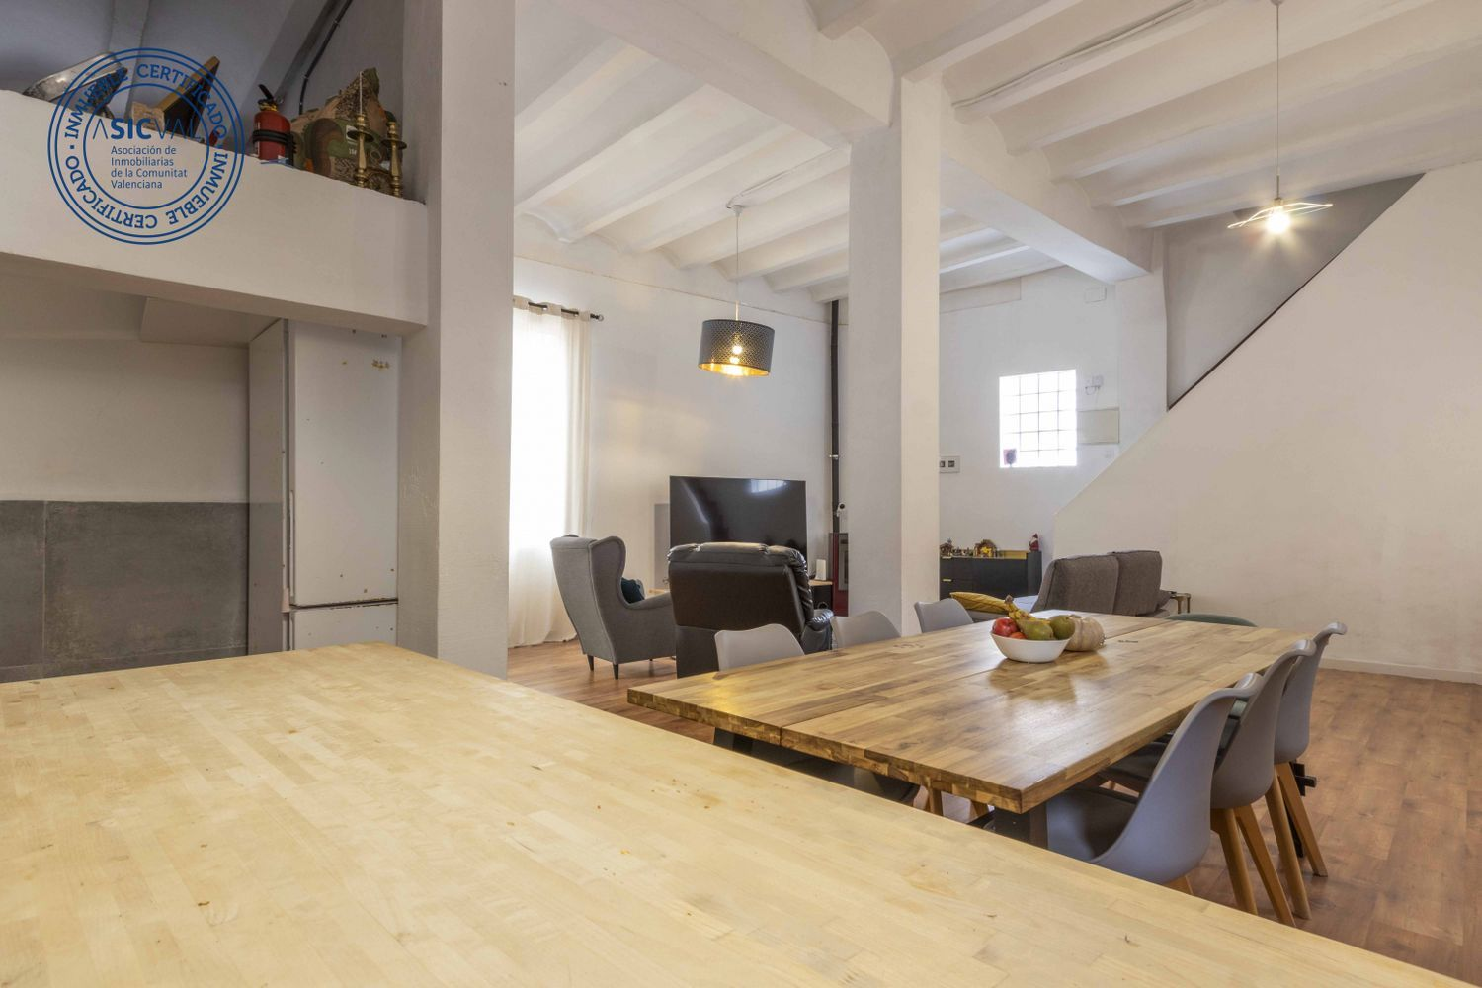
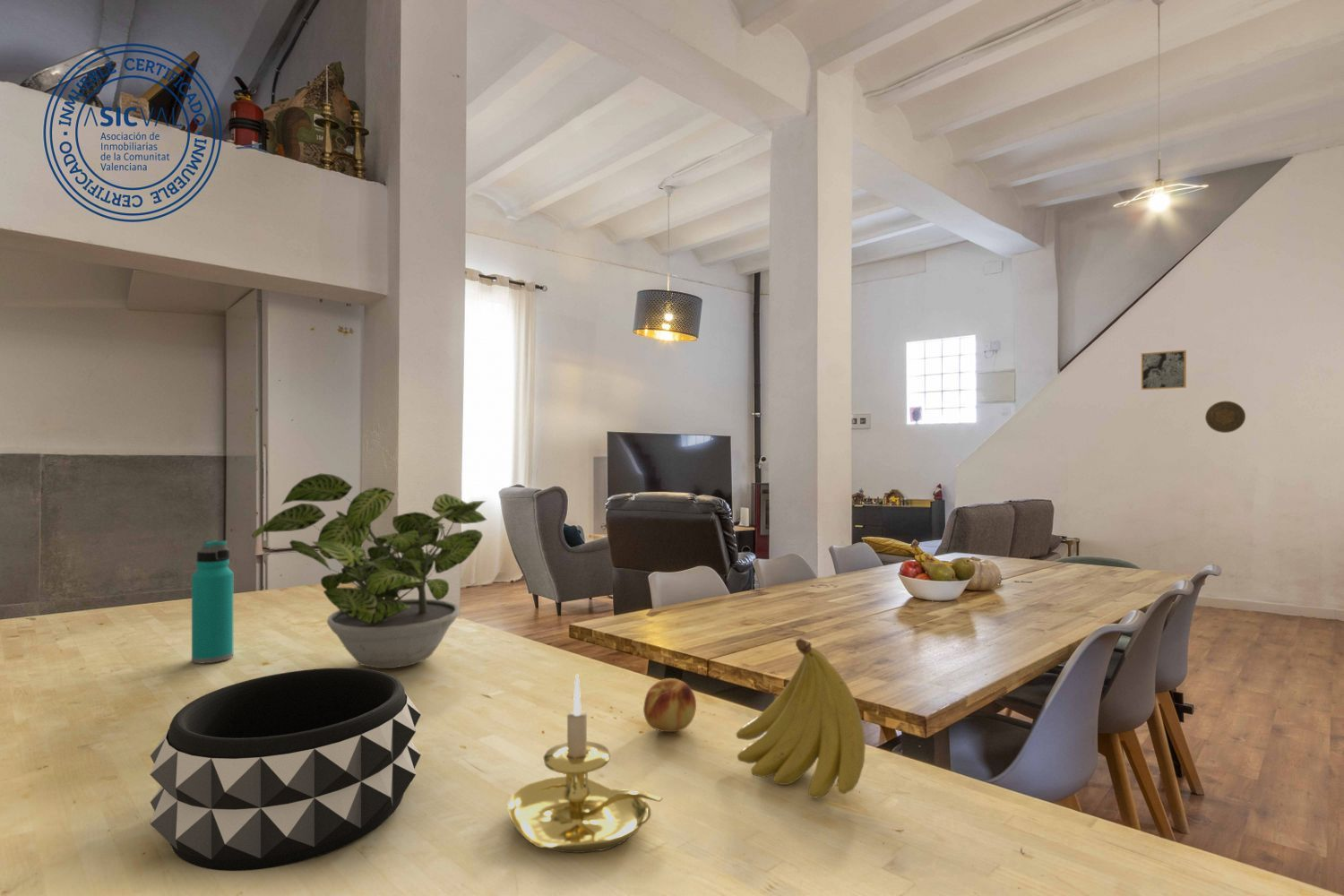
+ banana (797, 703)
+ decorative bowl (295, 754)
+ potted plant (383, 567)
+ wall art (1163, 370)
+ water bottle (212, 599)
+ fruit (669, 705)
+ decorative plate (1225, 417)
+ candle holder (586, 751)
